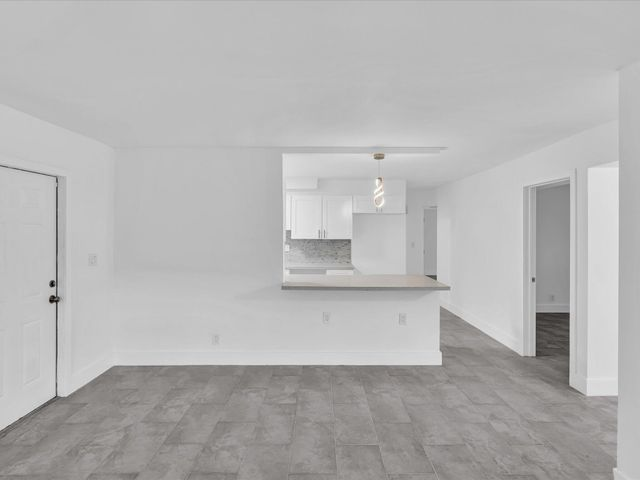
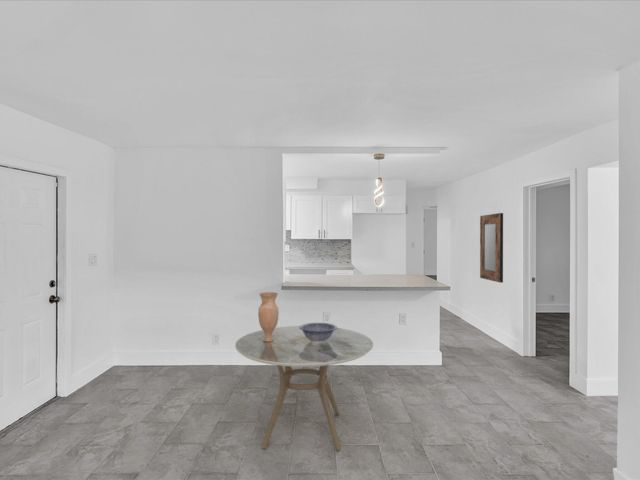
+ vase (268, 316)
+ home mirror (490, 247)
+ dining table (304, 385)
+ decorative bowl (318, 333)
